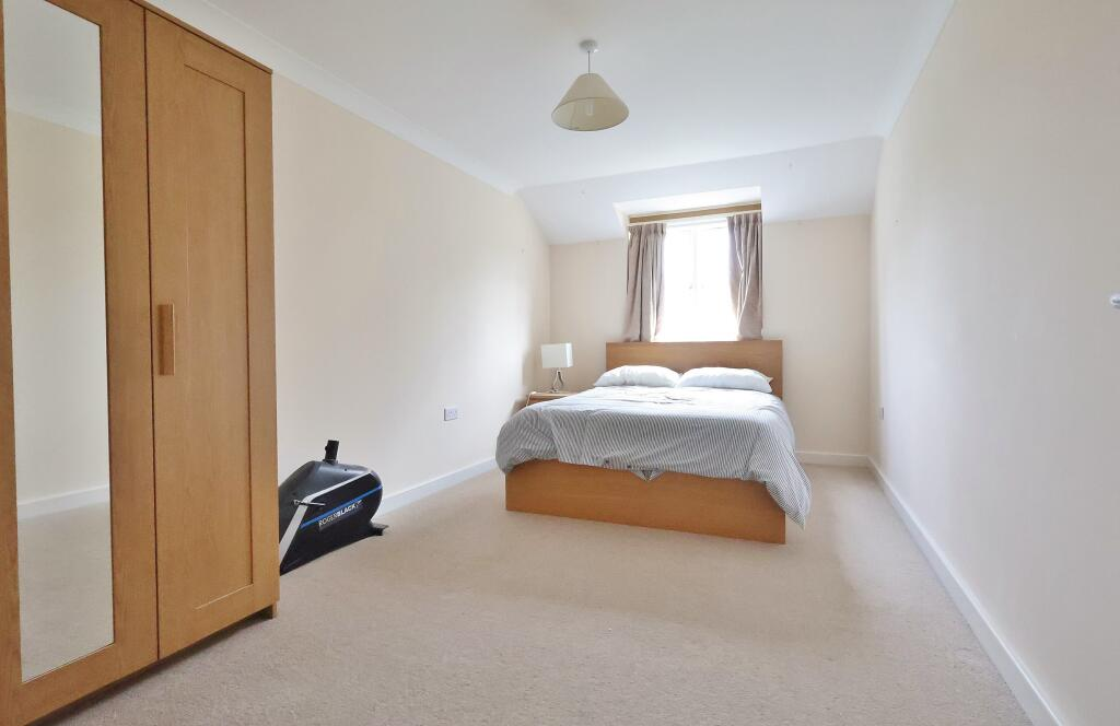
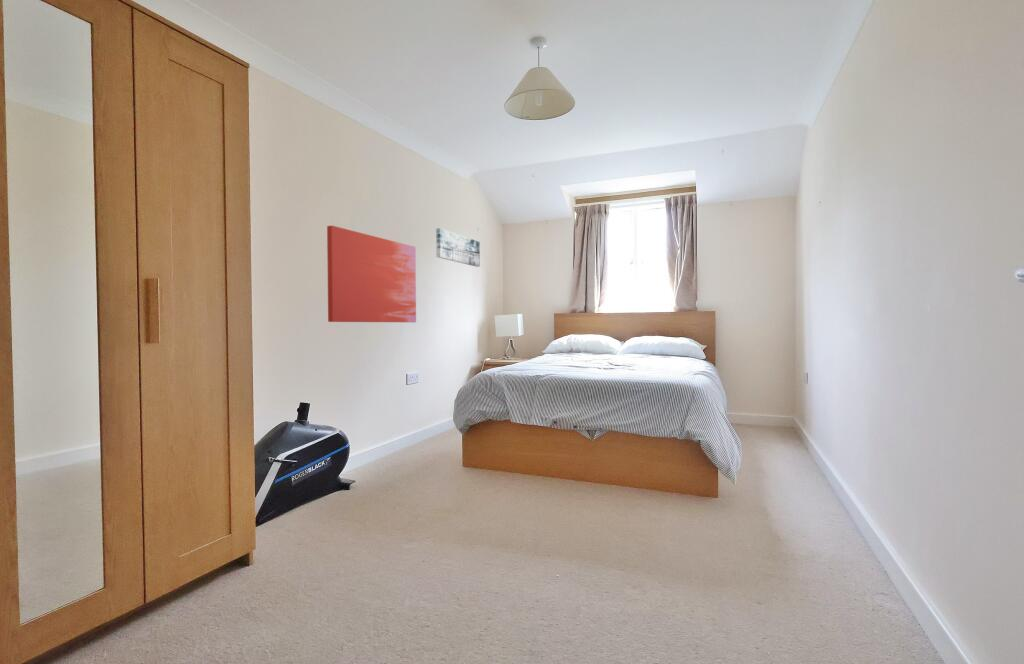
+ wall art (459, 248)
+ wall art (376, 279)
